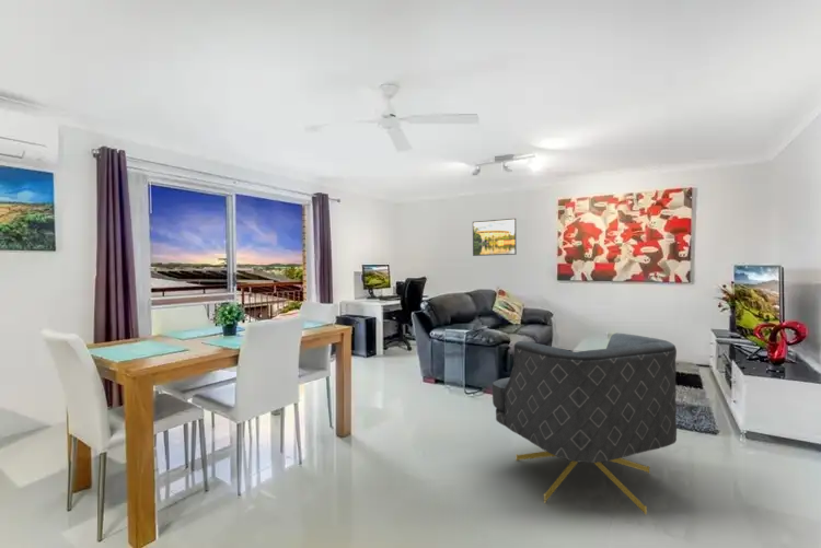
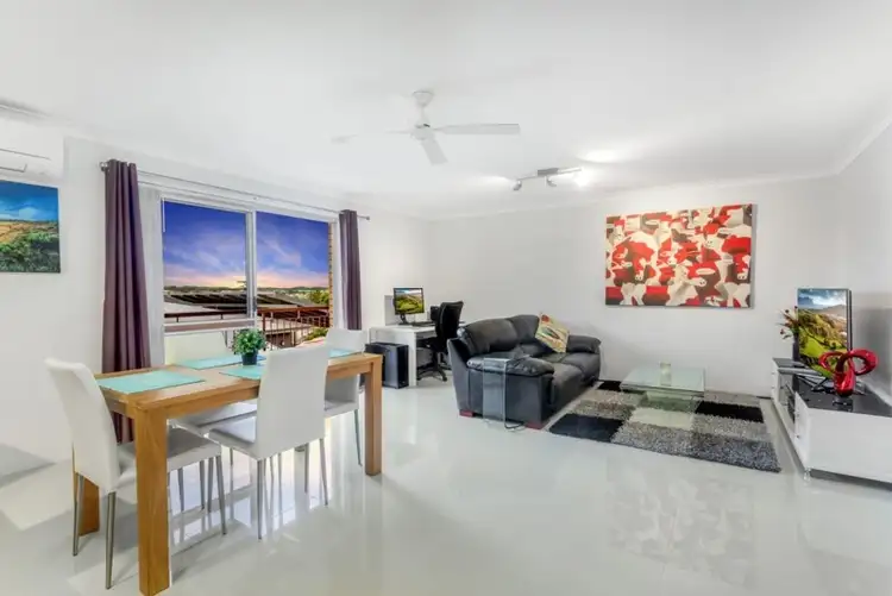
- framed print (494, 237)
- armchair (585, 408)
